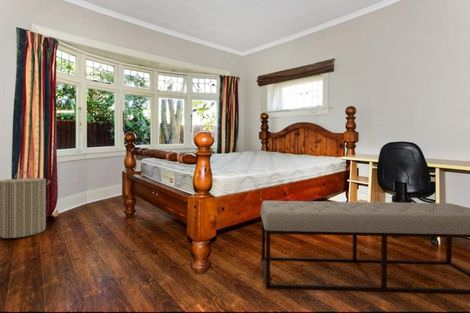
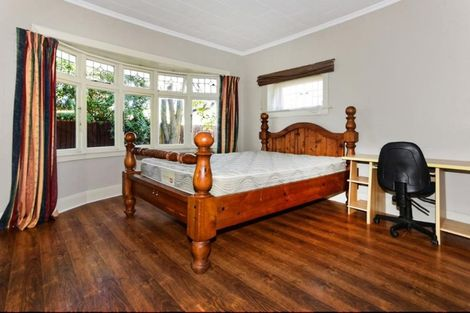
- laundry hamper (23, 201)
- bench (367, 235)
